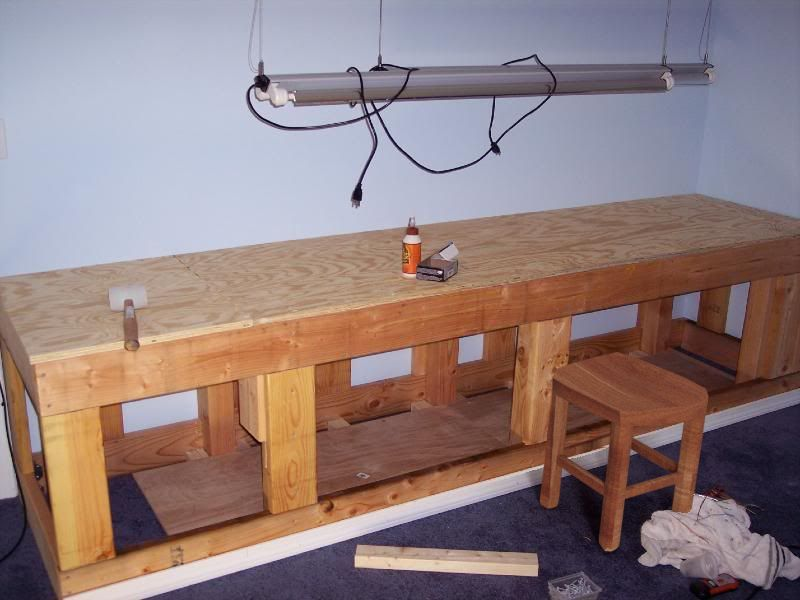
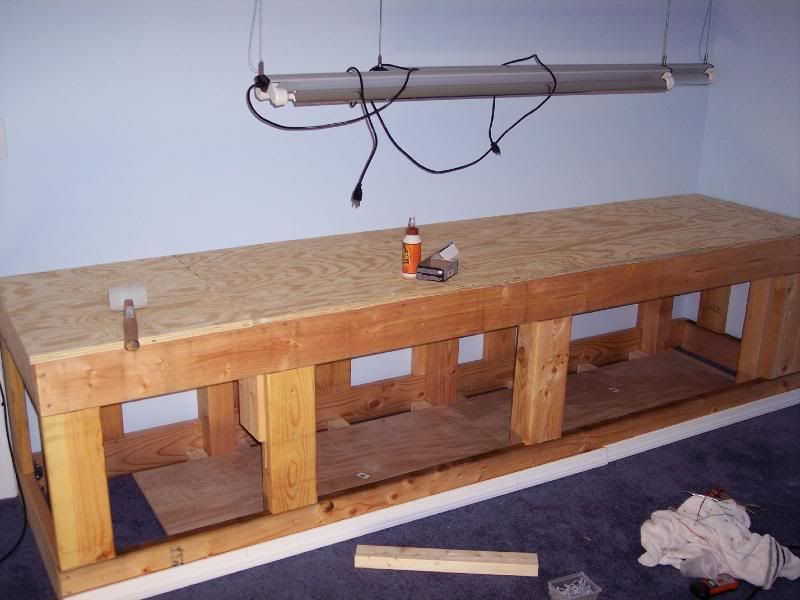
- stool (619, 447)
